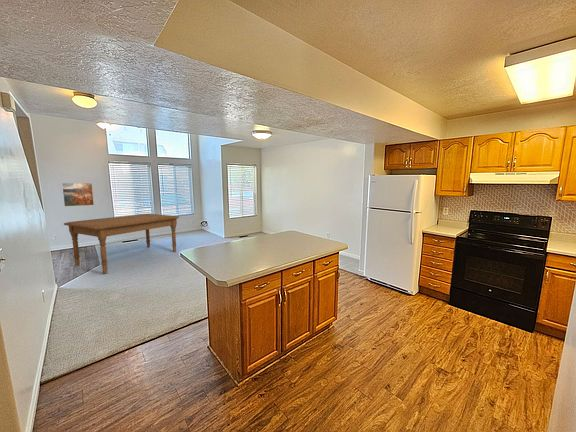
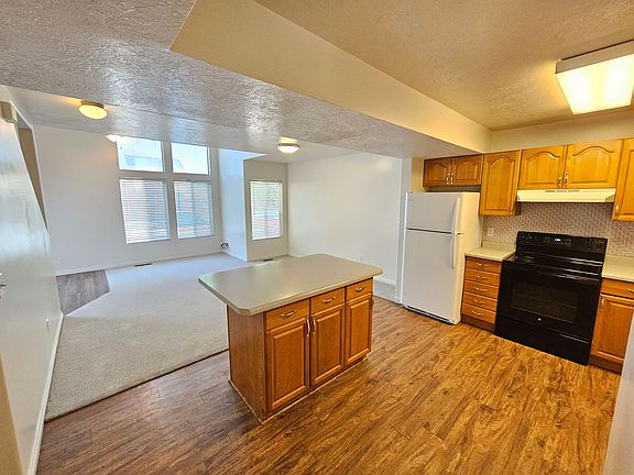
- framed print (78, 194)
- dining table (129, 232)
